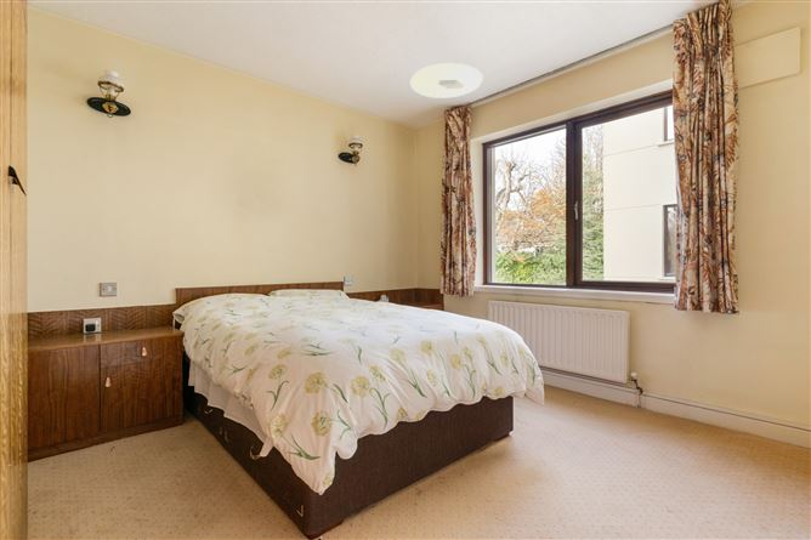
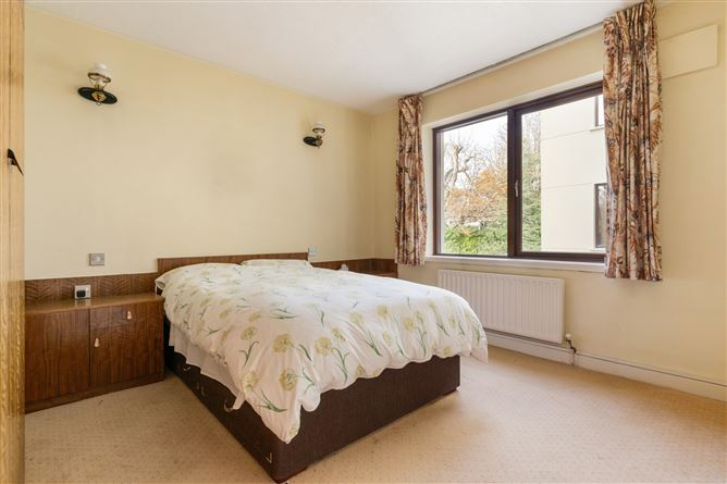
- ceiling light (446, 79)
